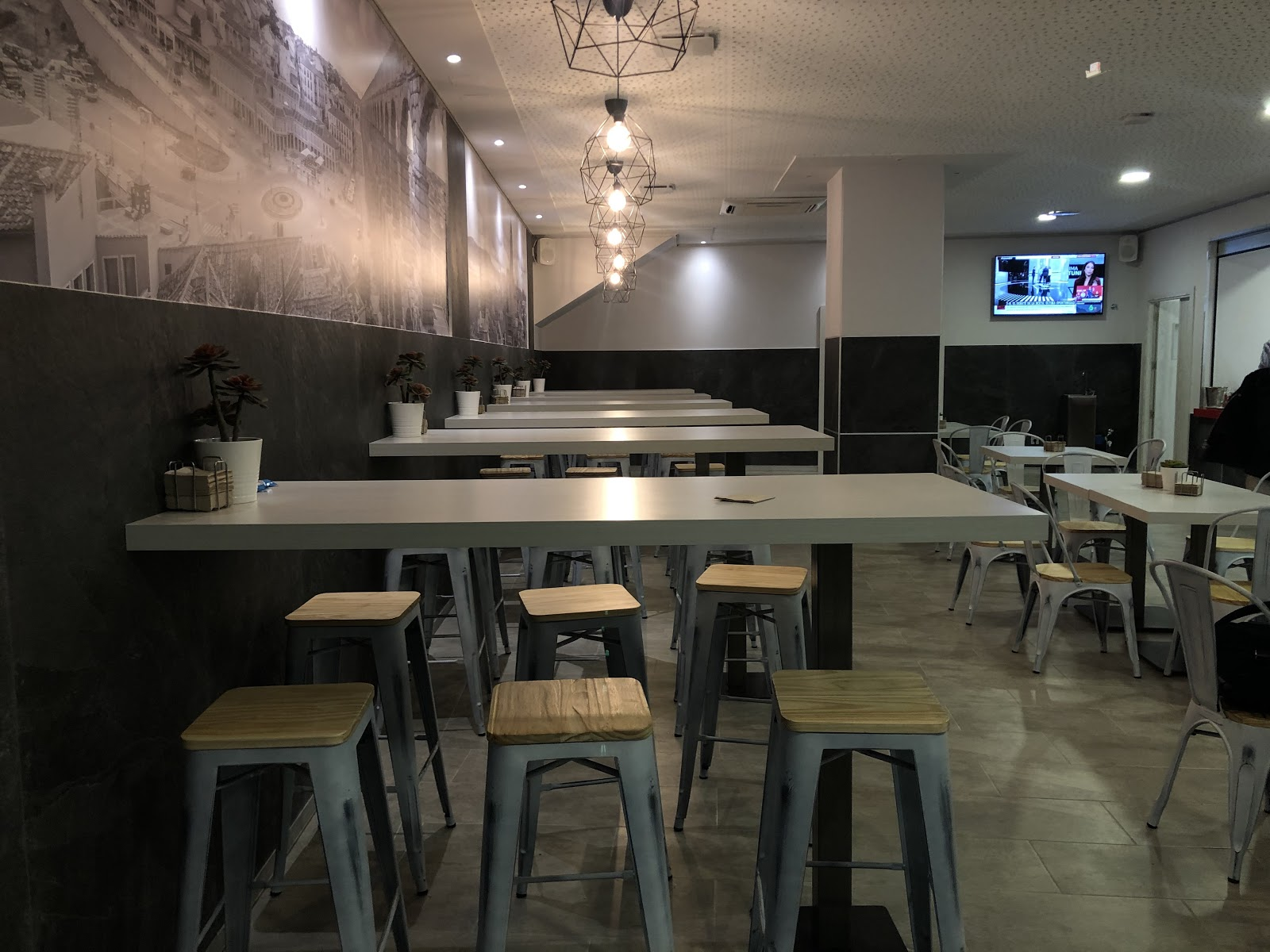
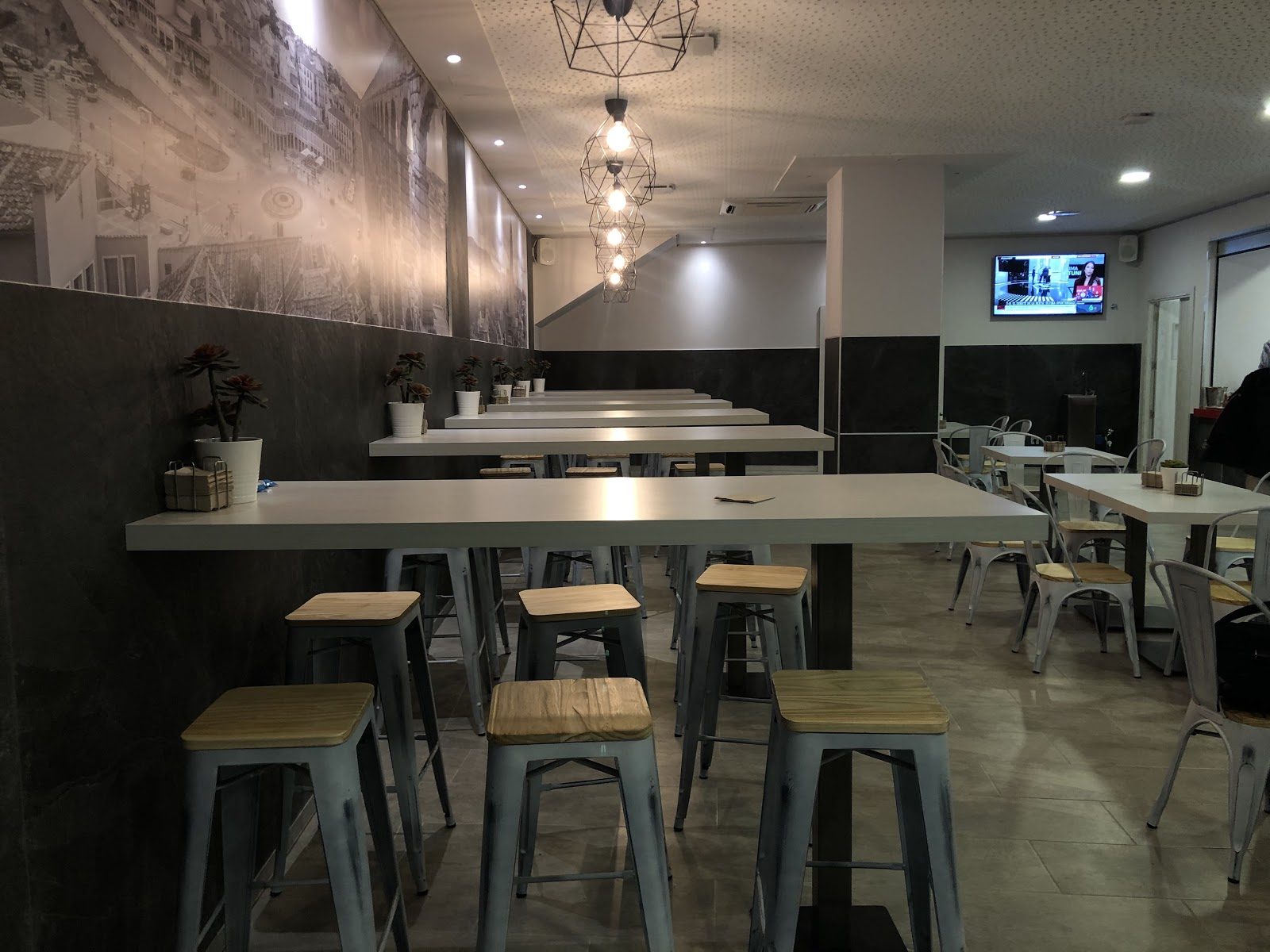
- tape dispenser (1099, 67)
